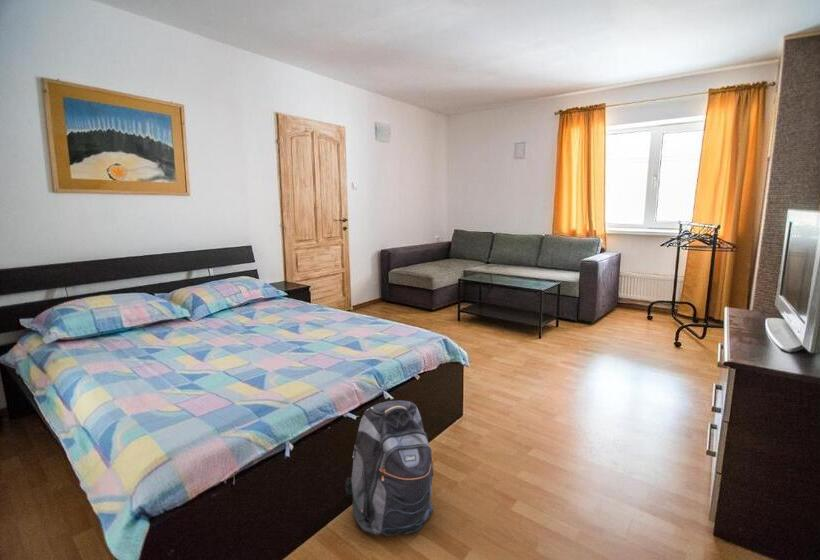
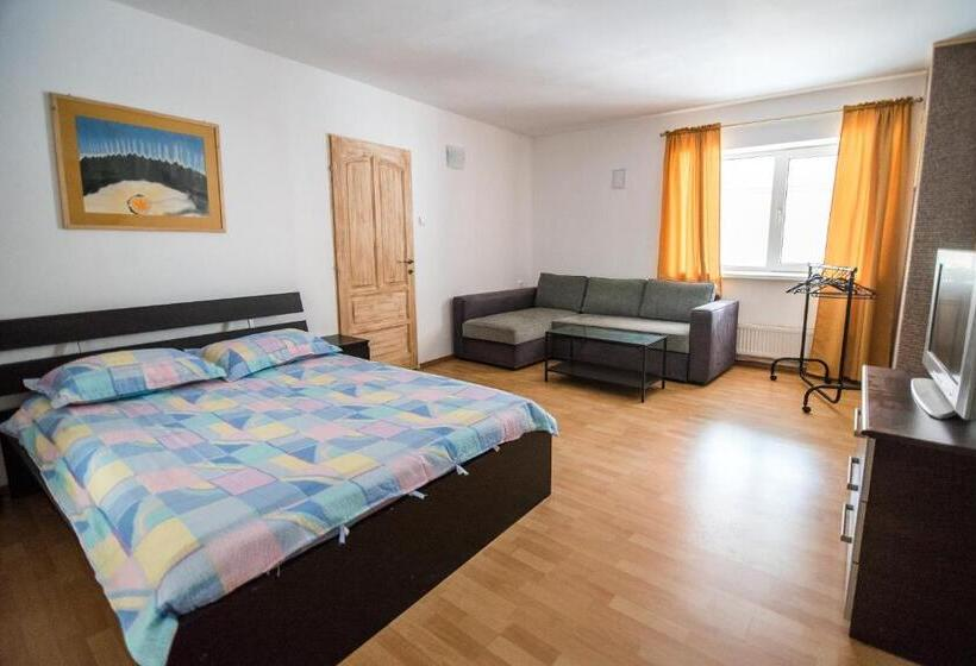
- backpack (393, 458)
